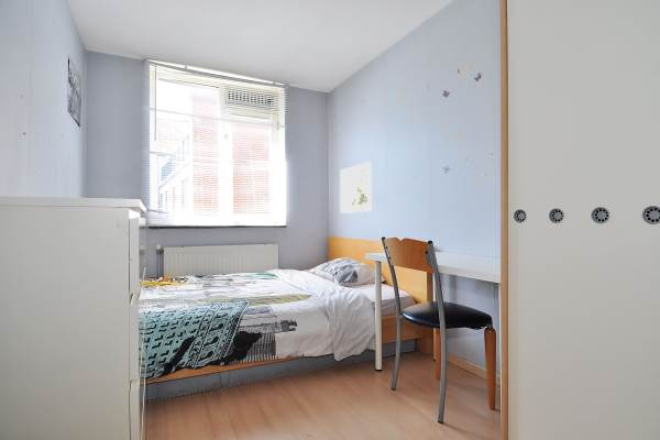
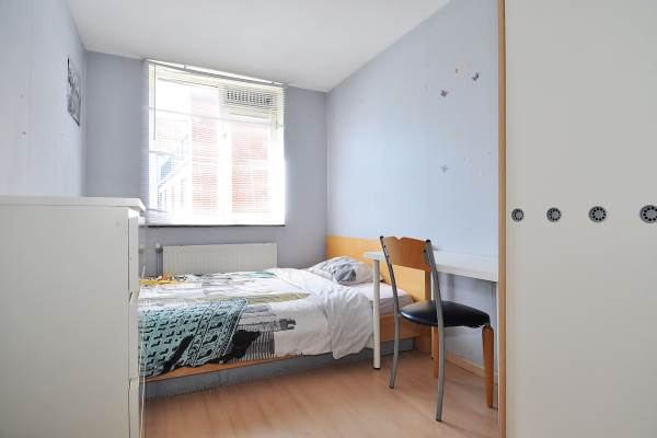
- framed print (354, 189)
